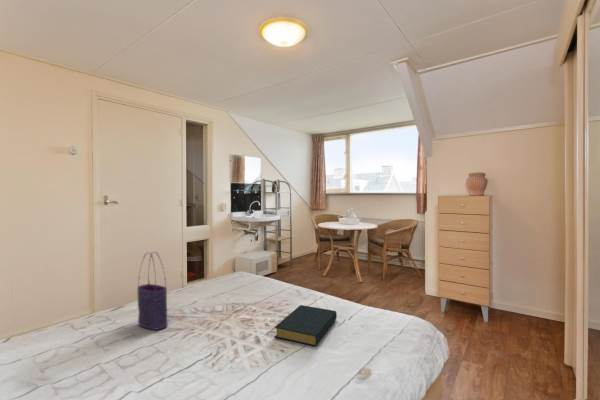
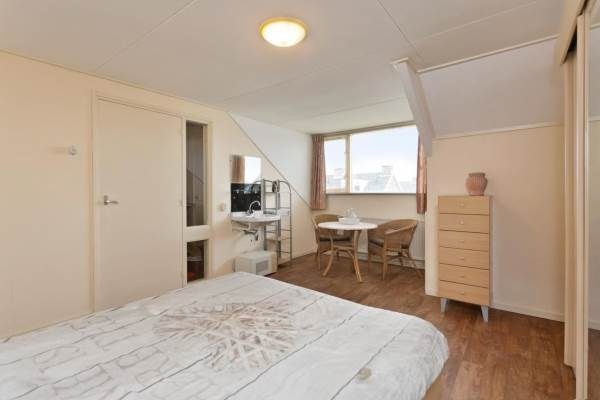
- tote bag (152, 288)
- hardback book (307, 323)
